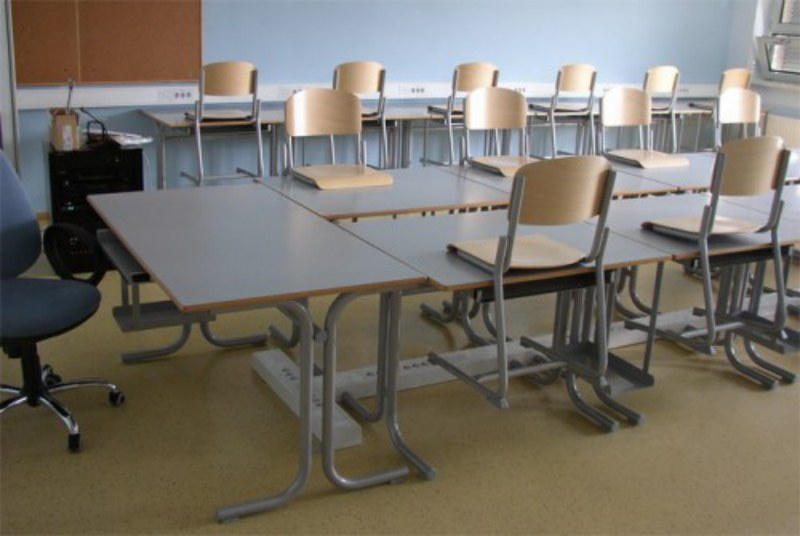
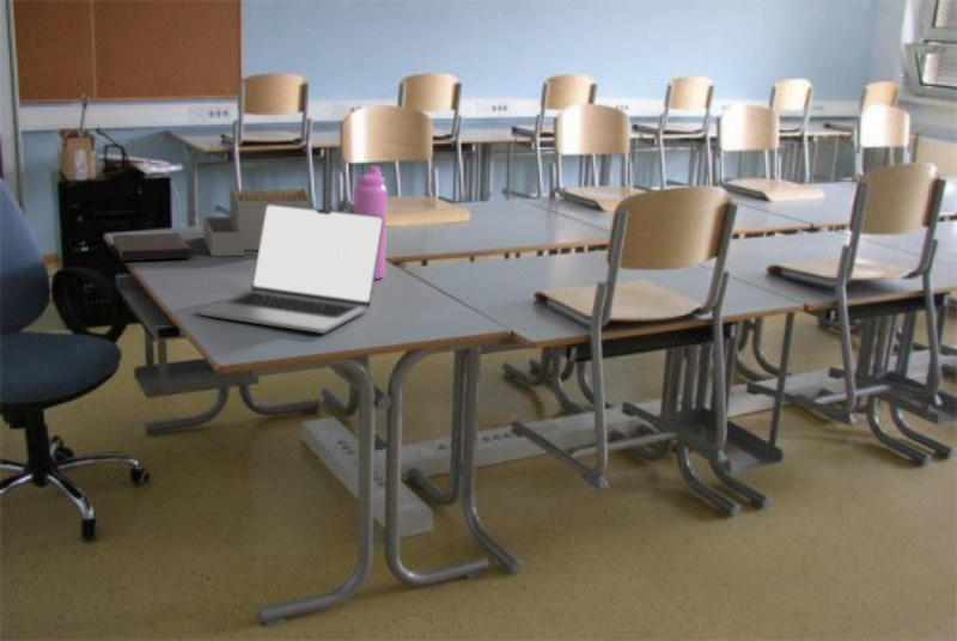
+ water bottle (370, 214)
+ laptop (293, 264)
+ architectural model (286, 204)
+ book (152, 246)
